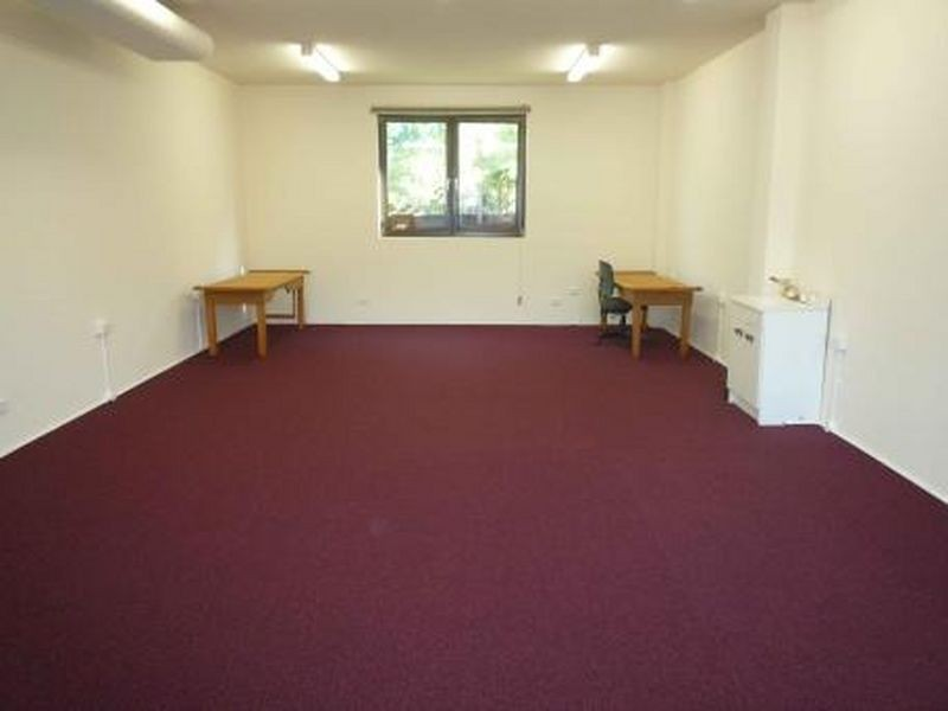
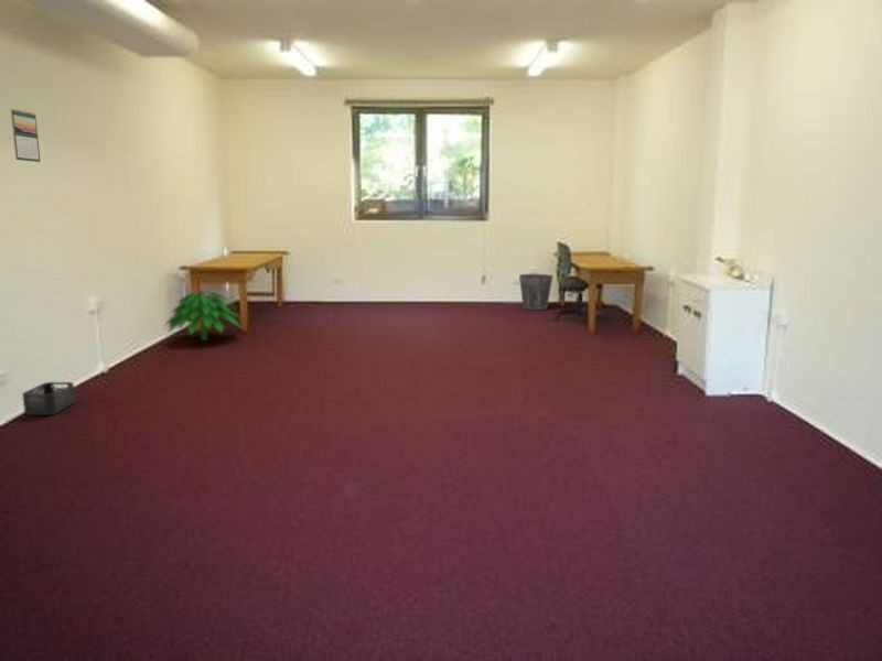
+ waste bin (535, 291)
+ indoor plant (203, 312)
+ calendar (25, 136)
+ storage bin (49, 398)
